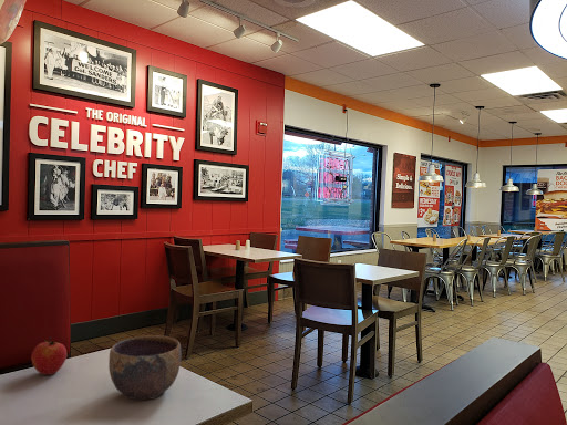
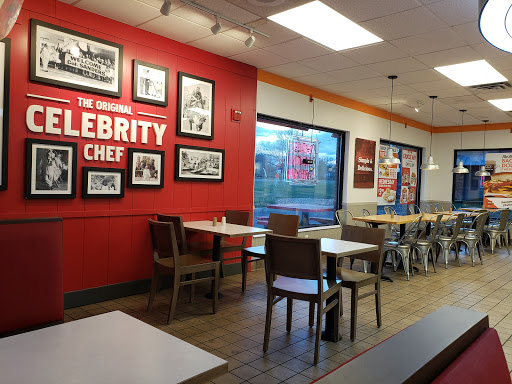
- bowl (145, 367)
- apple (49, 354)
